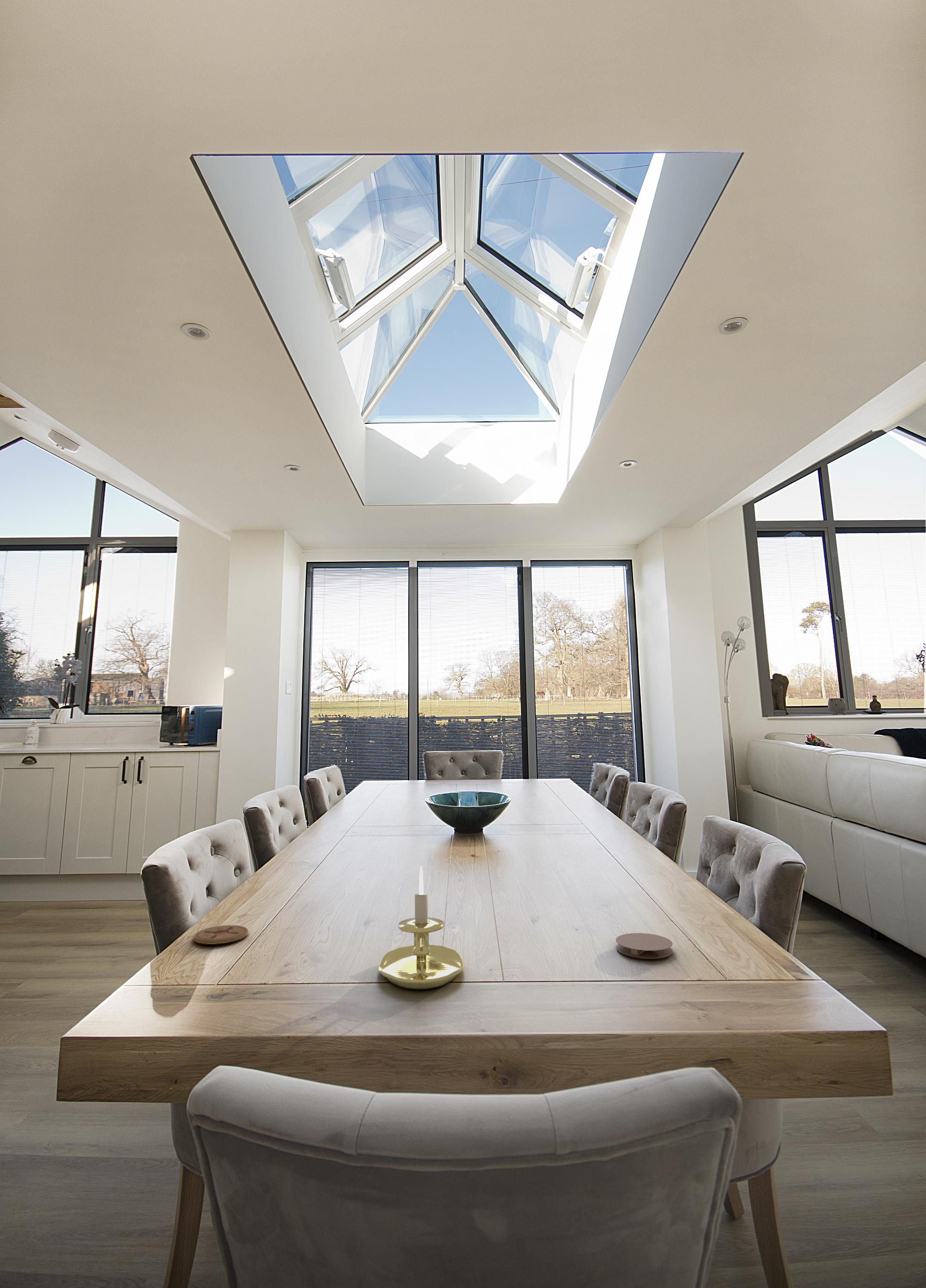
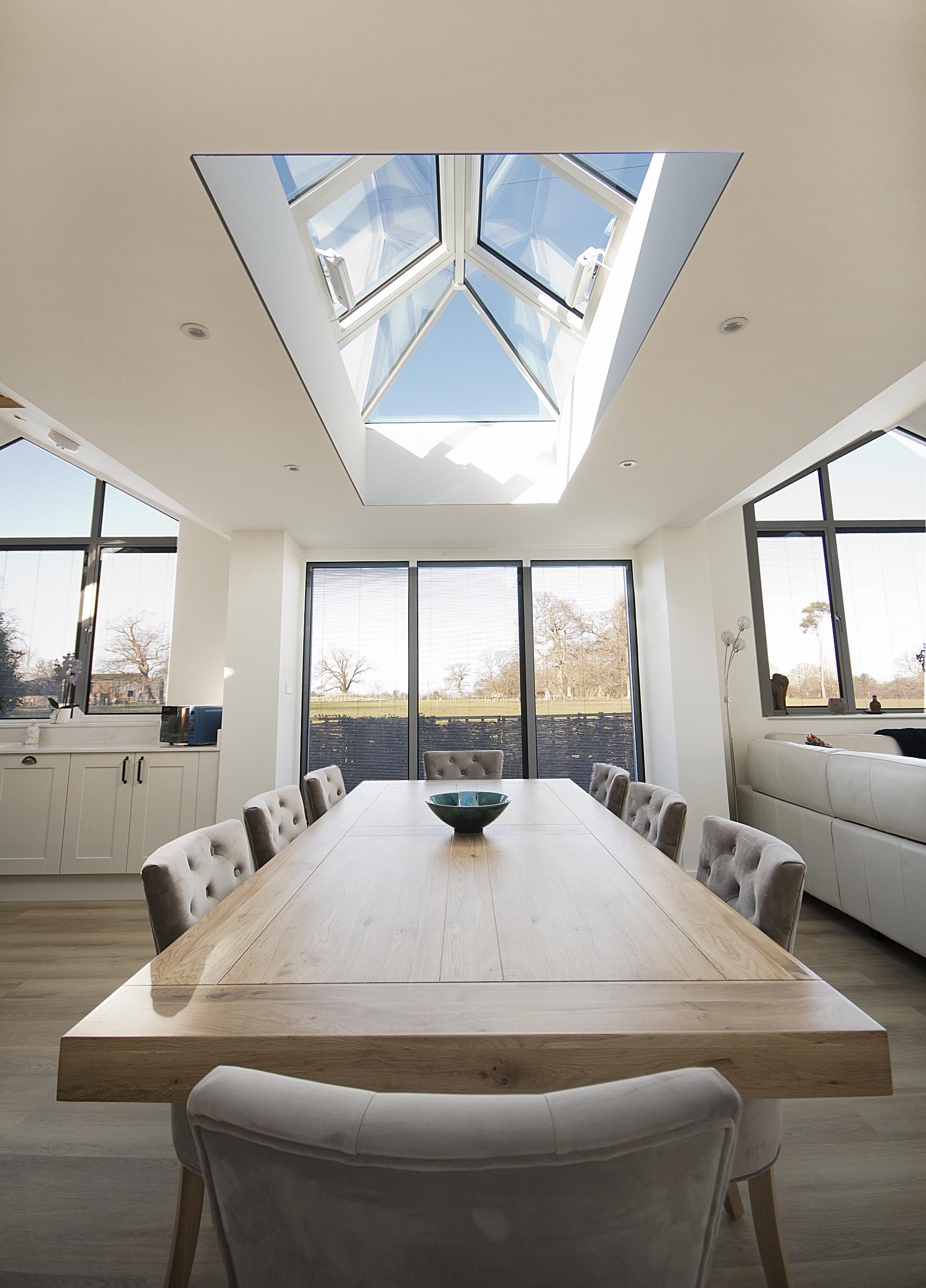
- coaster (644, 945)
- coaster (221, 934)
- candle holder (421, 921)
